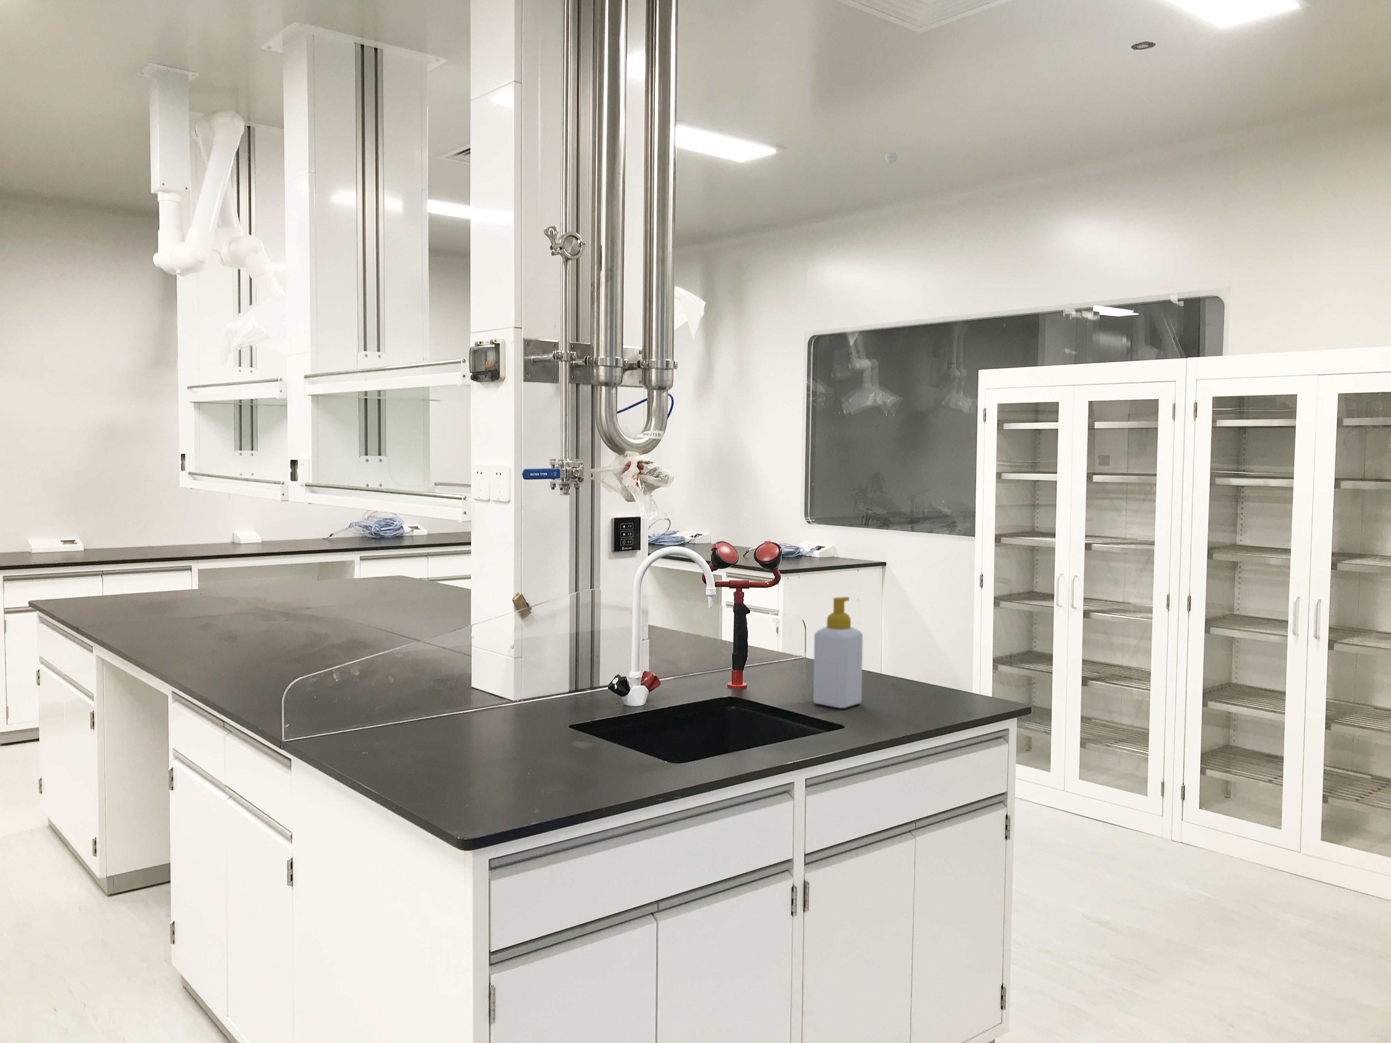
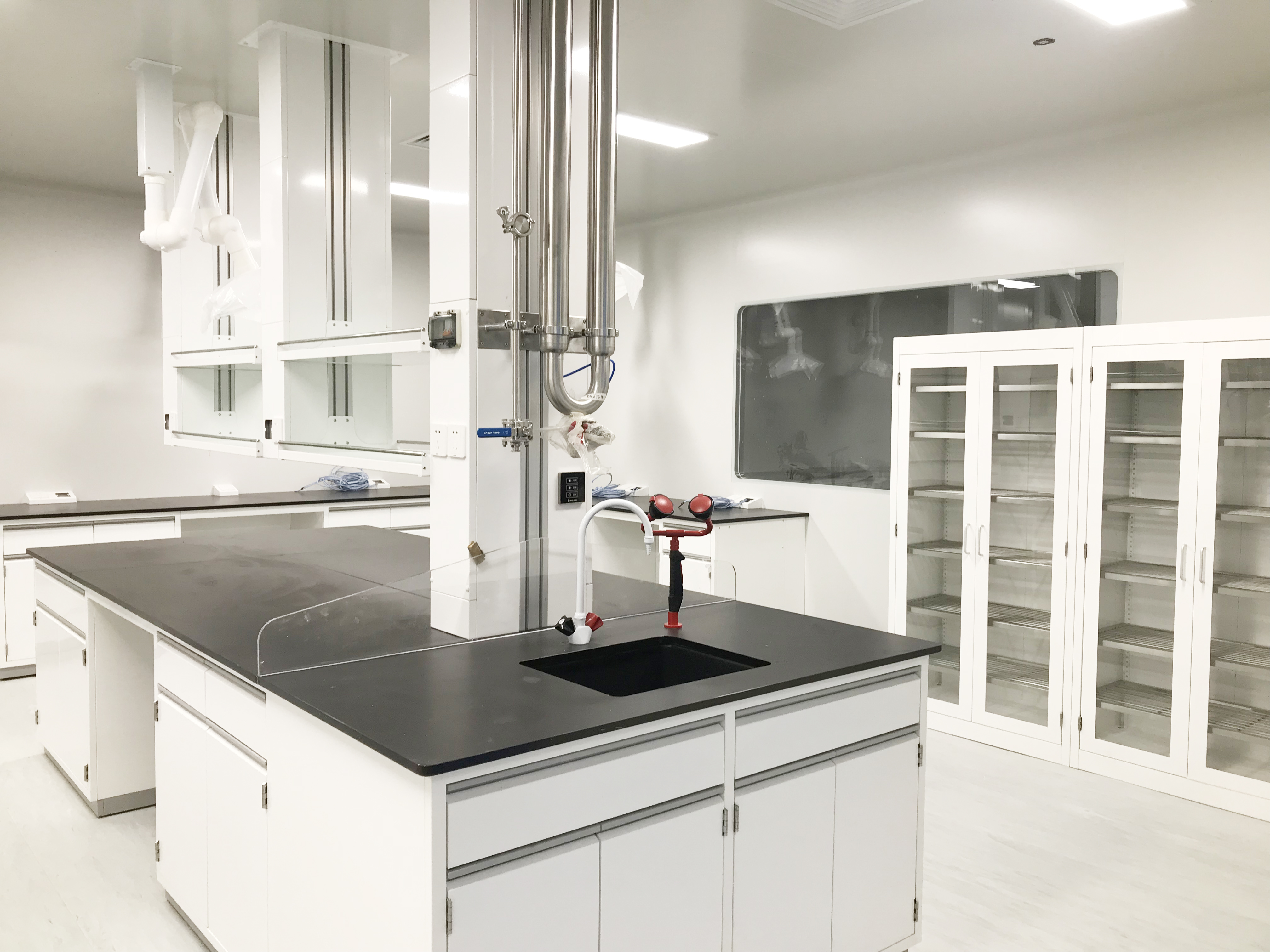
- smoke detector (890, 159)
- soap bottle (838, 651)
